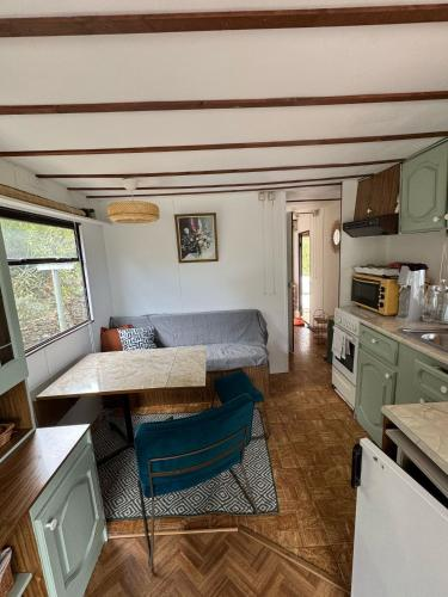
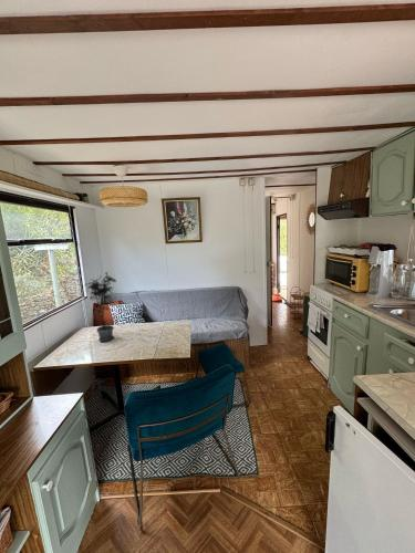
+ potted plant (103, 306)
